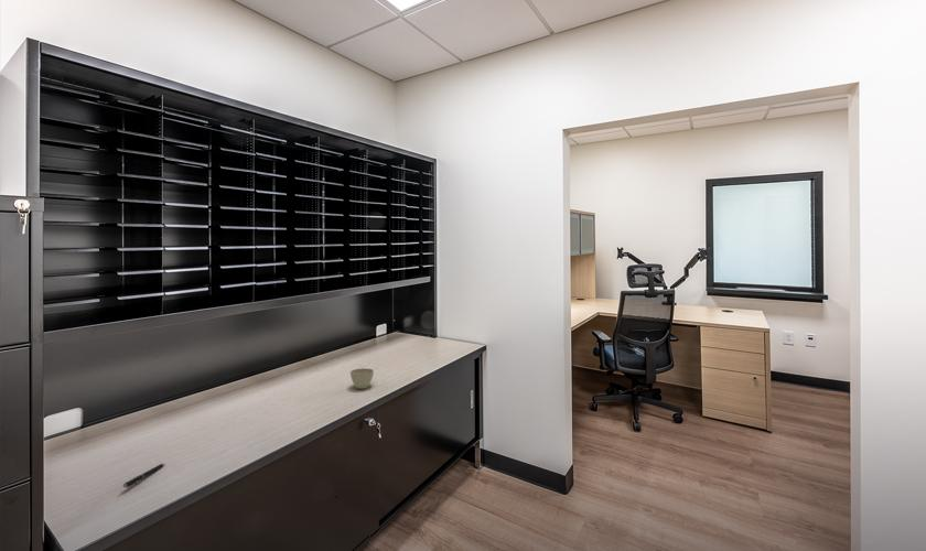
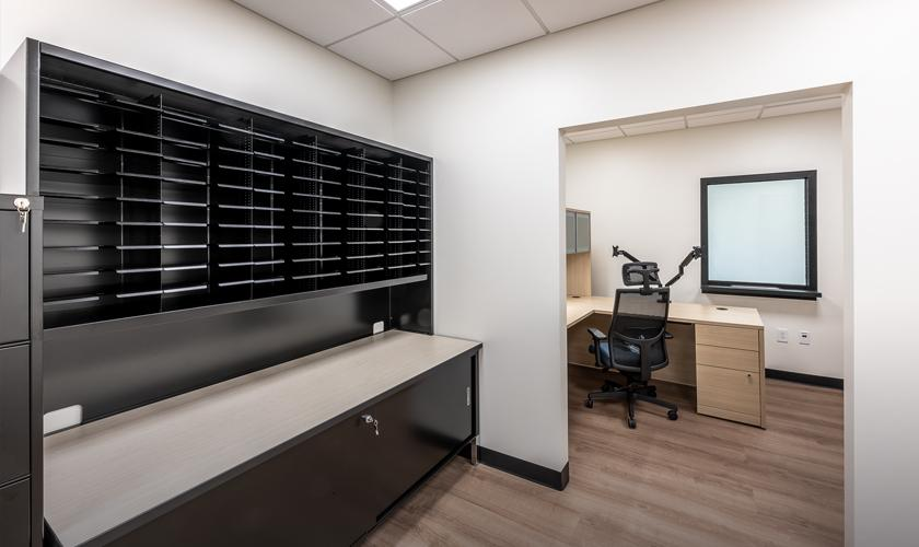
- flower pot (362, 378)
- pen (146, 474)
